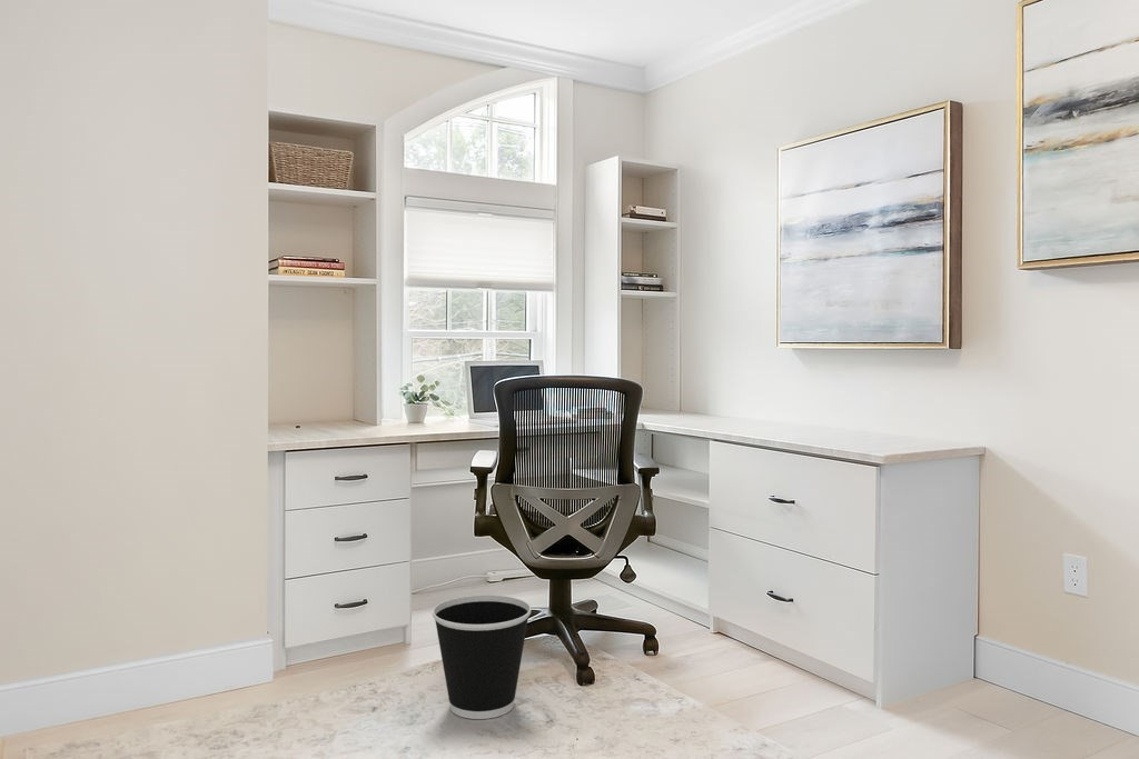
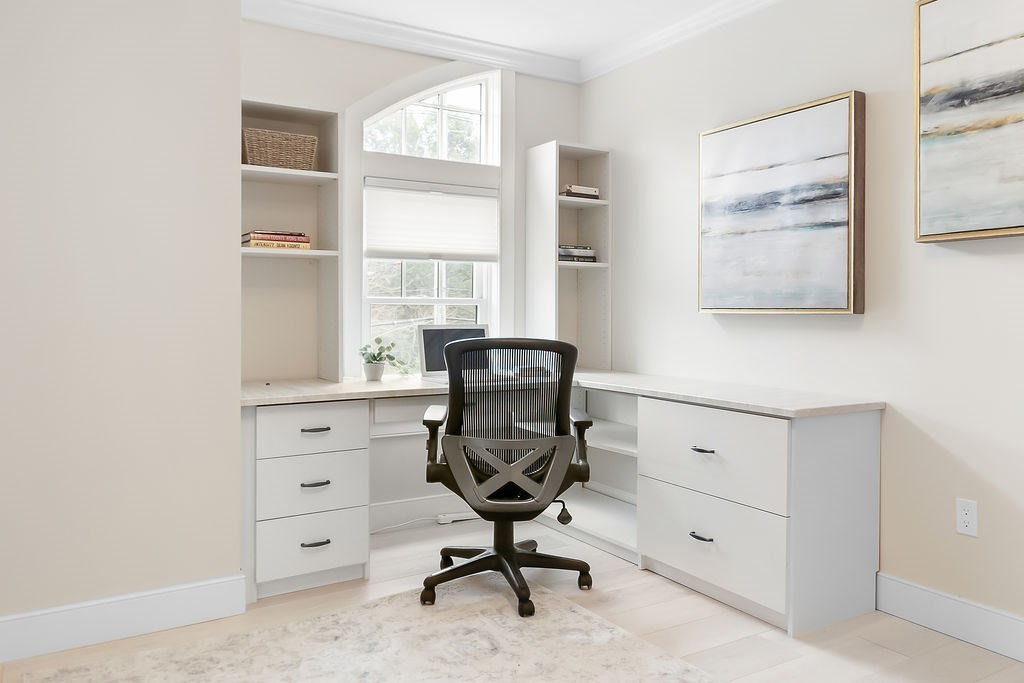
- wastebasket (482, 657)
